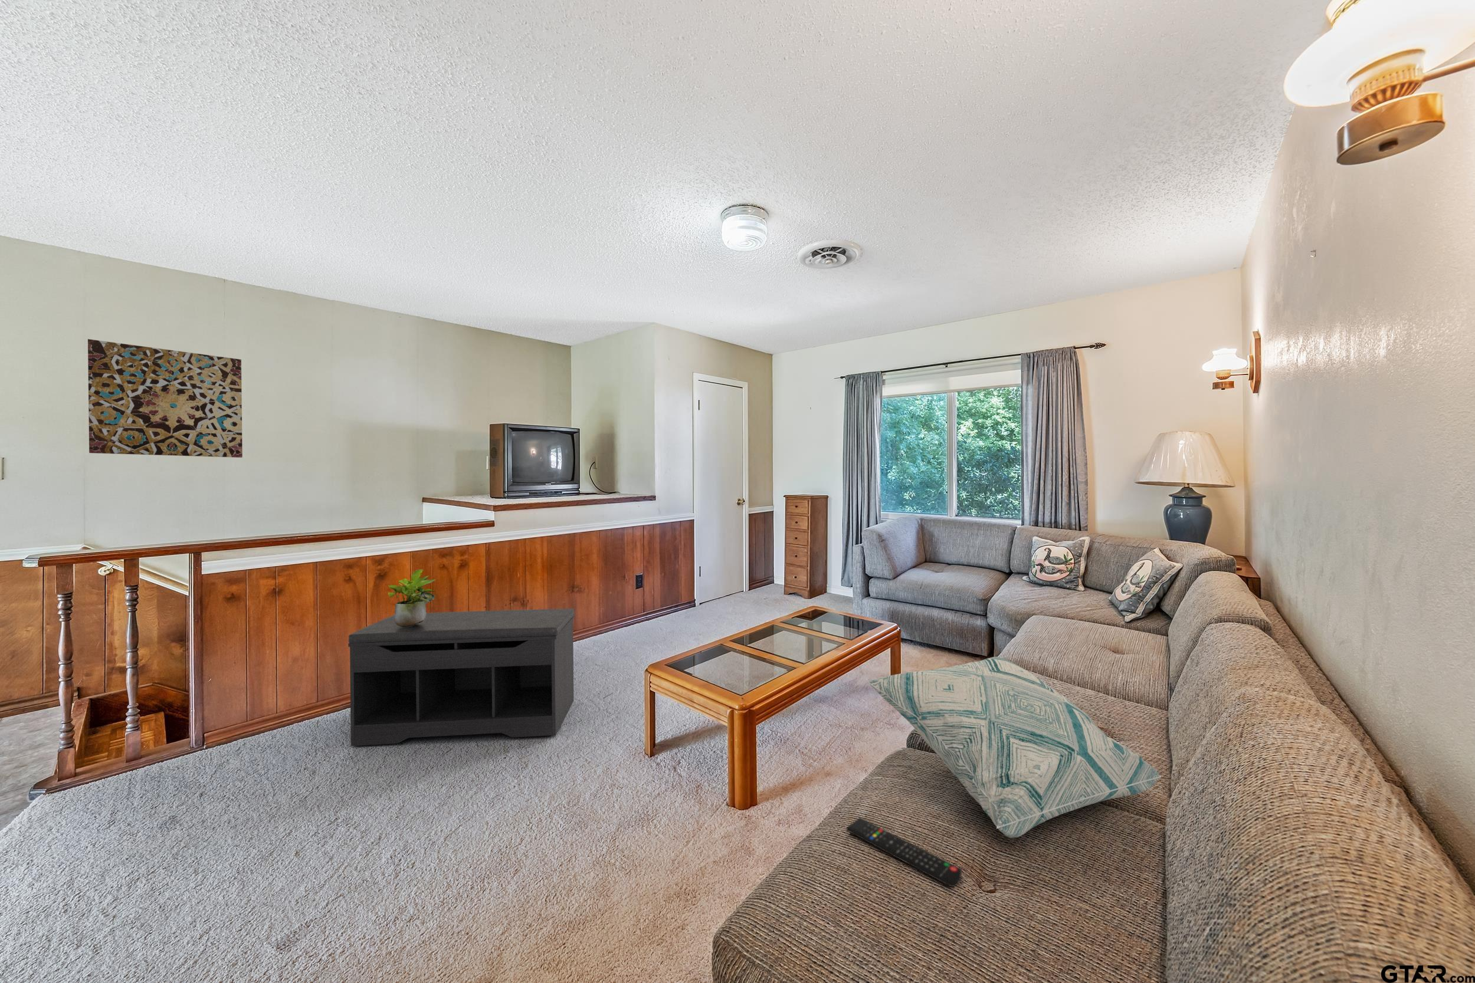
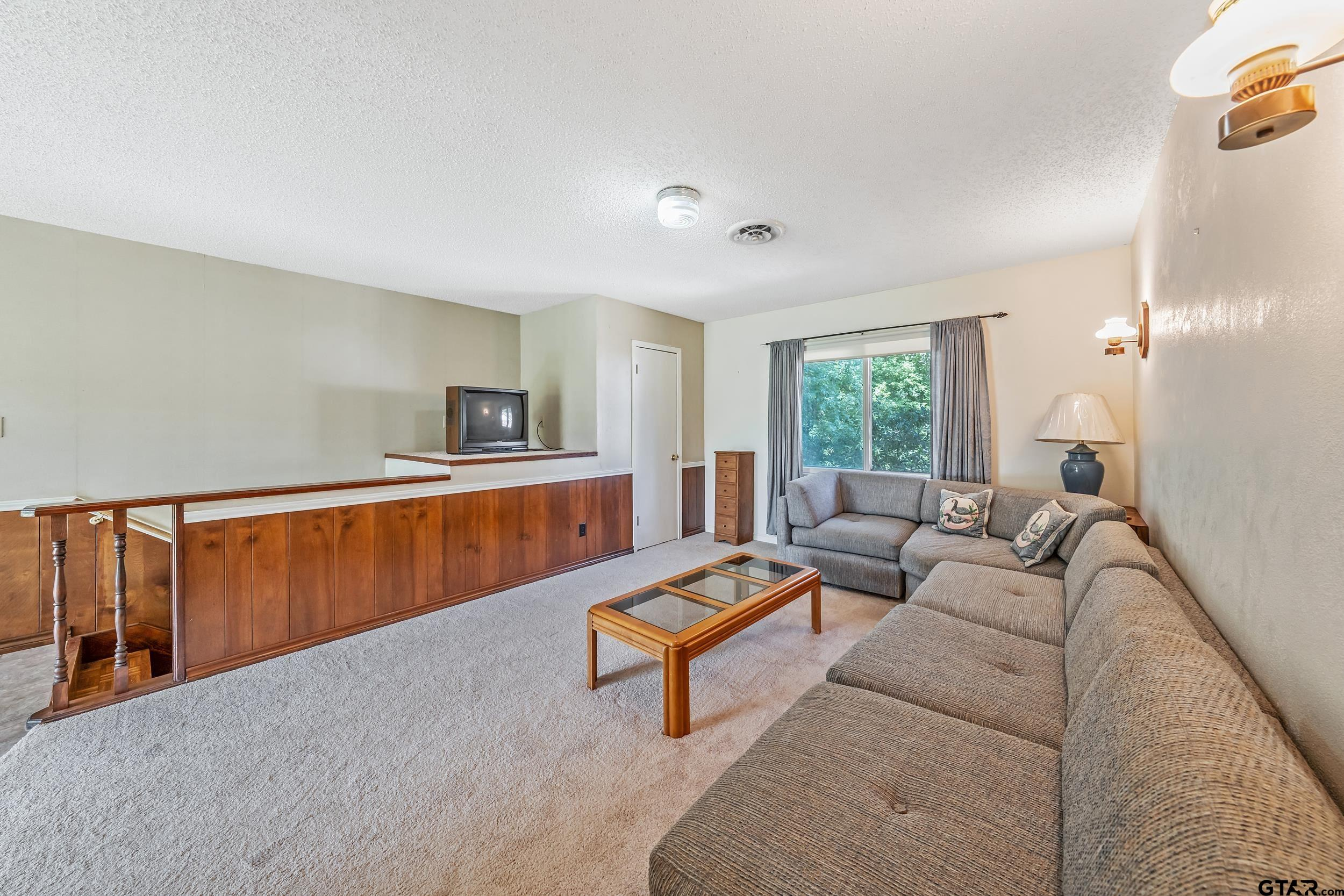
- remote control (901, 850)
- decorative pillow (1001, 730)
- potted plant (414, 599)
- bench (472, 670)
- wall art (170, 403)
